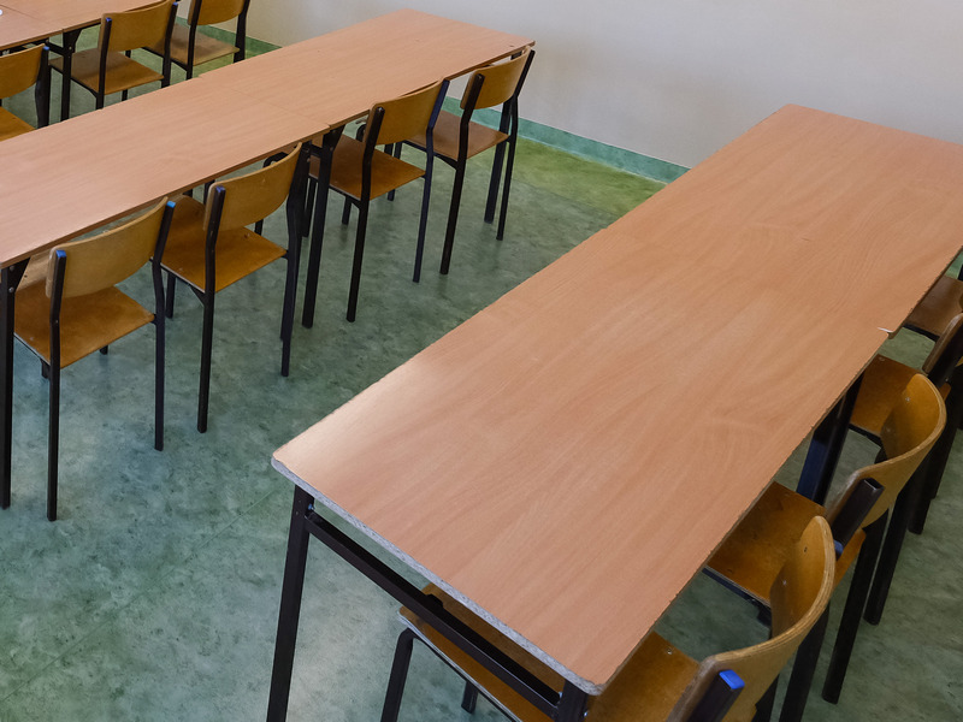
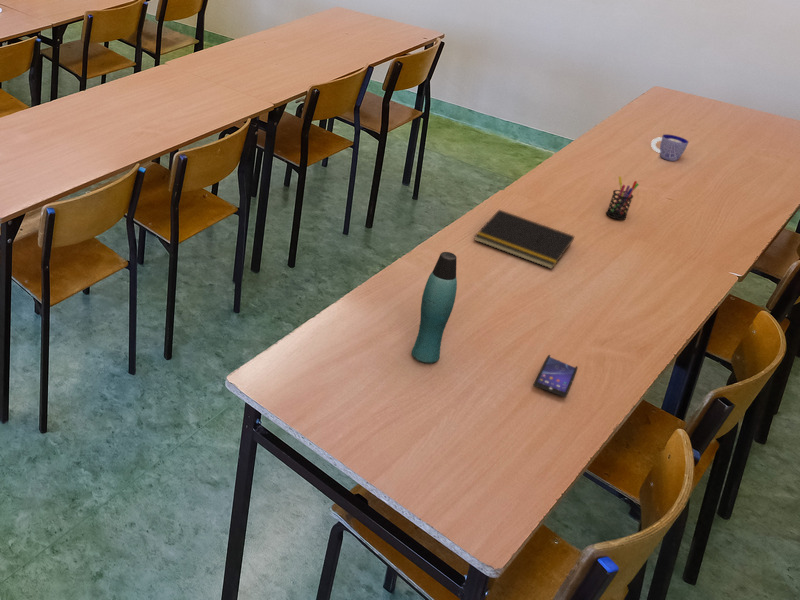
+ pen holder (624, 197)
+ smartphone (557, 374)
+ bottle (436, 307)
+ cup (668, 147)
+ notepad (524, 238)
